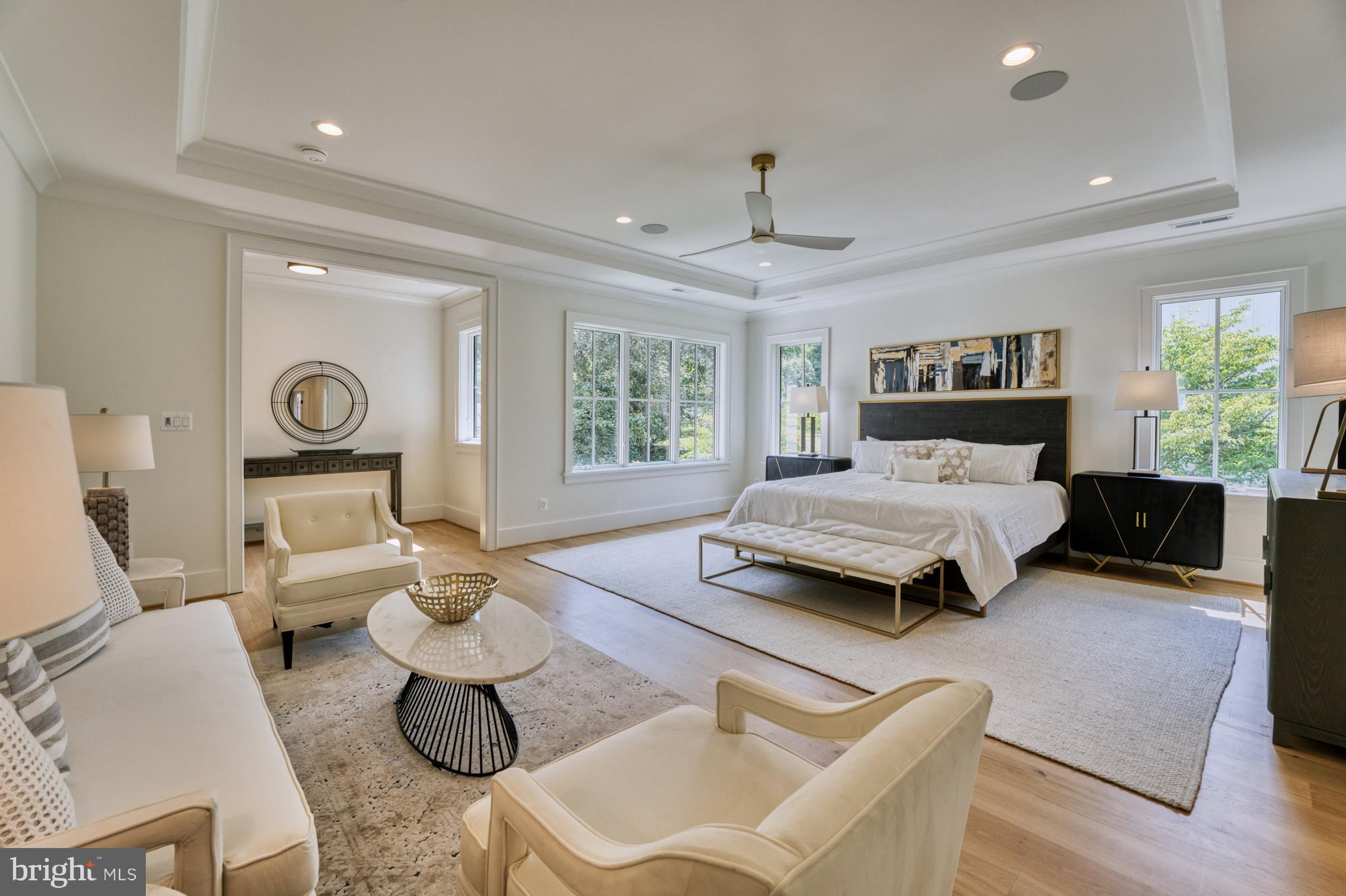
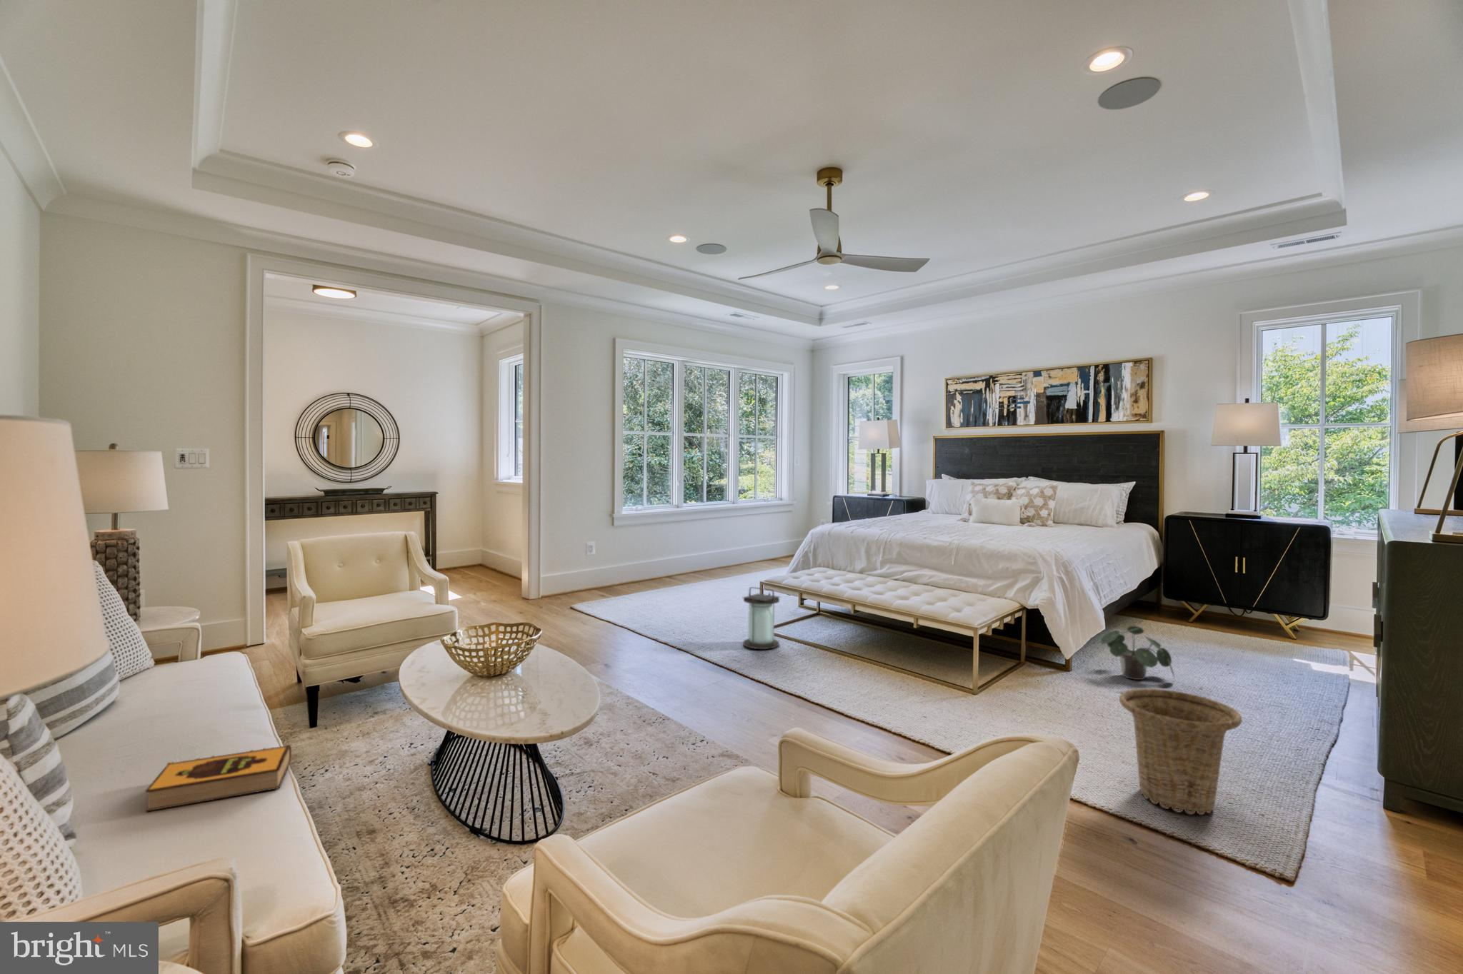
+ basket (1176, 752)
+ lantern (761, 616)
+ hardback book (224, 773)
+ potted plant (1137, 652)
